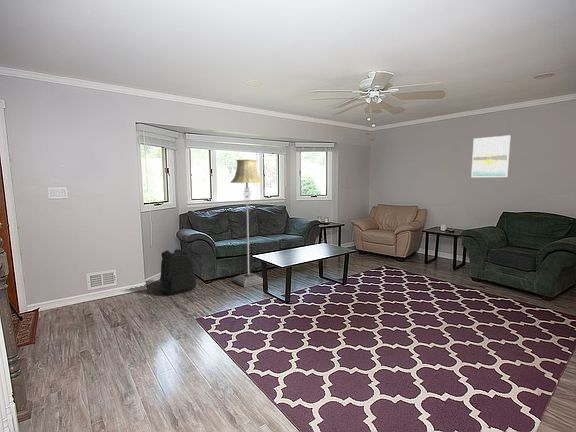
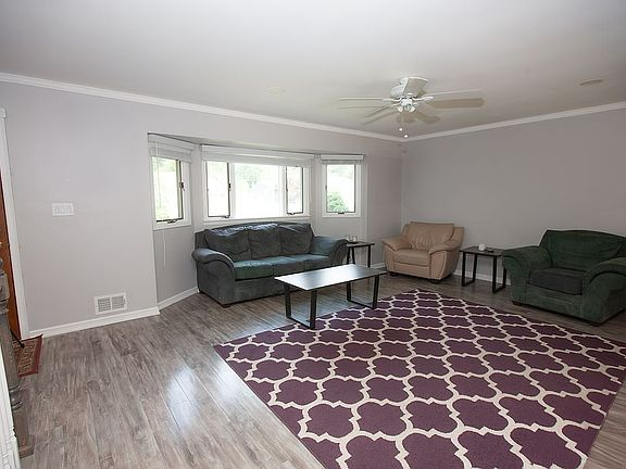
- backpack (176, 270)
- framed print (490, 157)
- floor lamp (247, 222)
